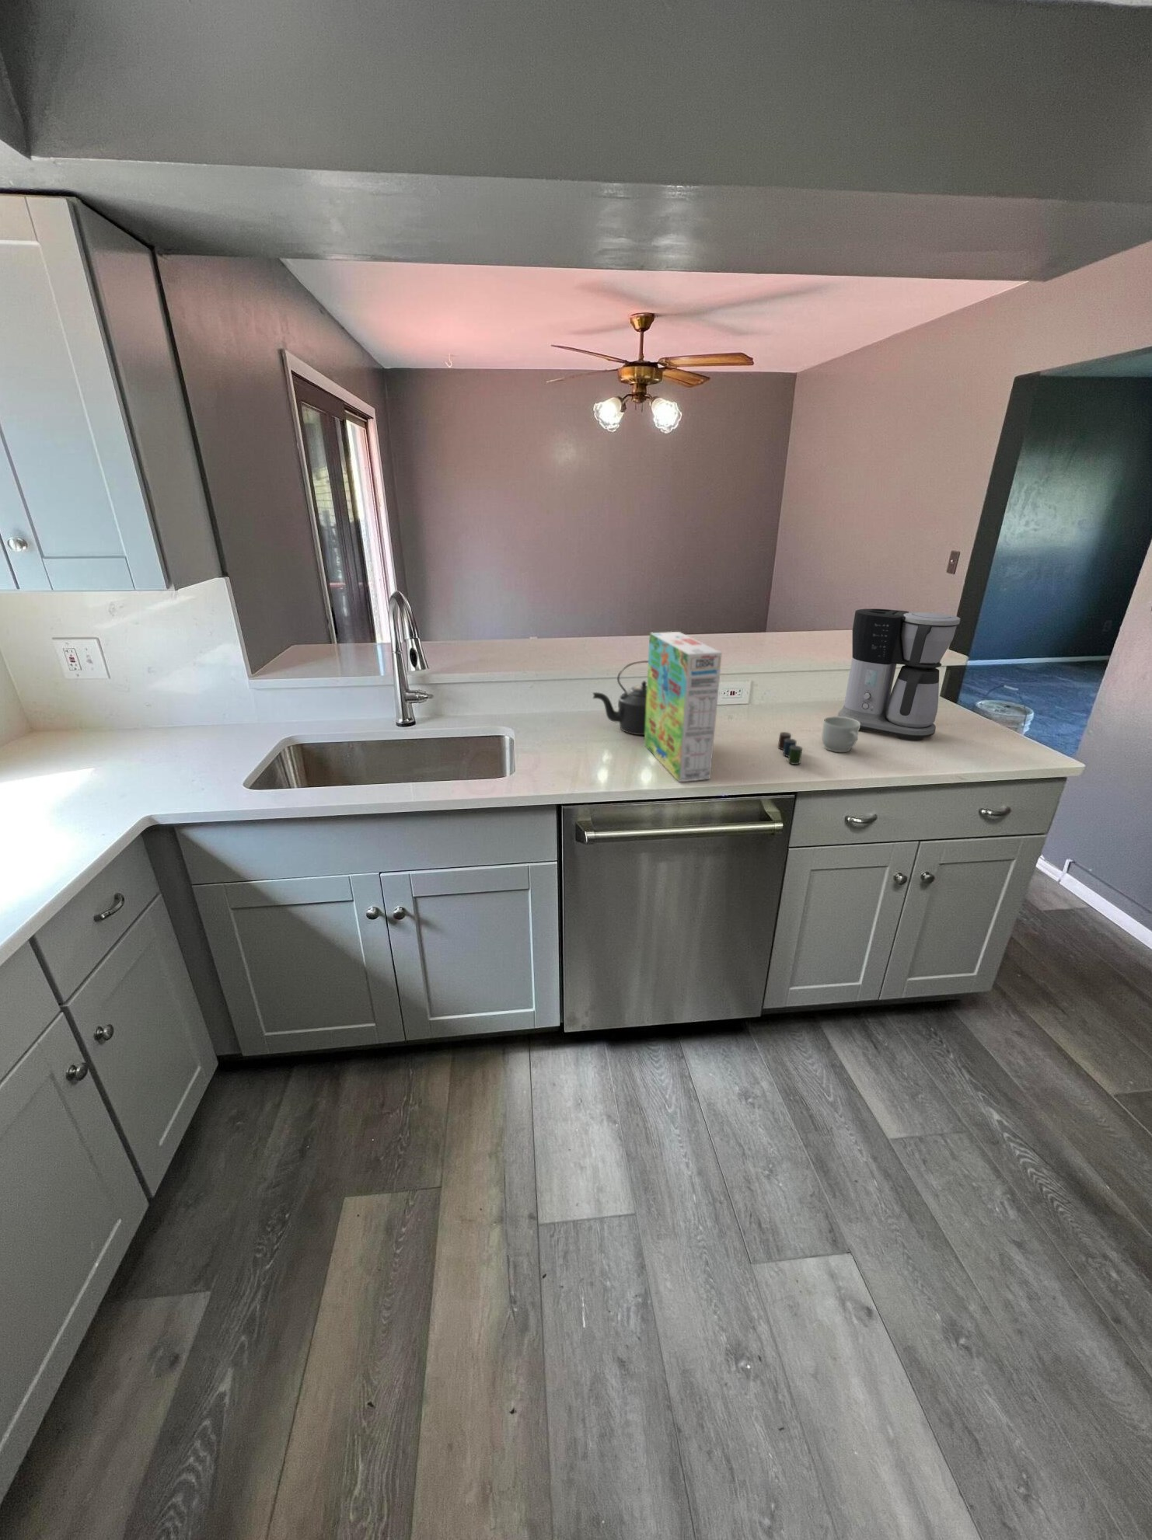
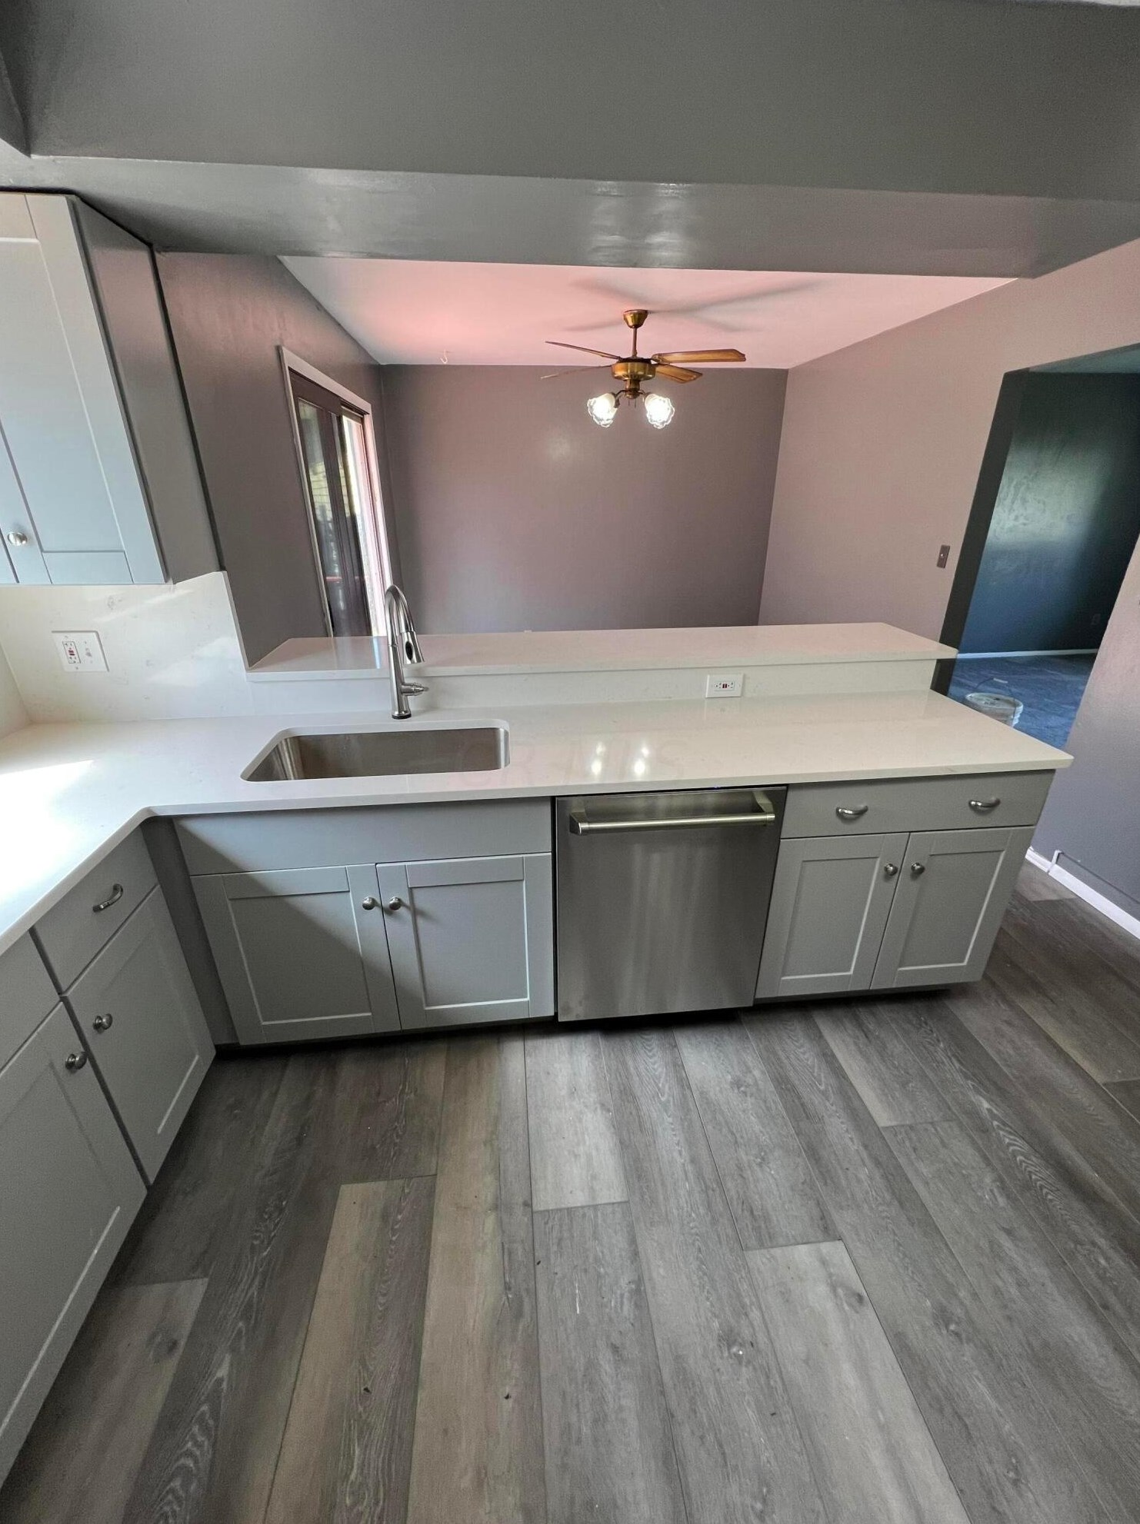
- cup (790, 744)
- kettle (632, 696)
- coffee maker (893, 673)
- cereal box (679, 703)
- mug (842, 737)
